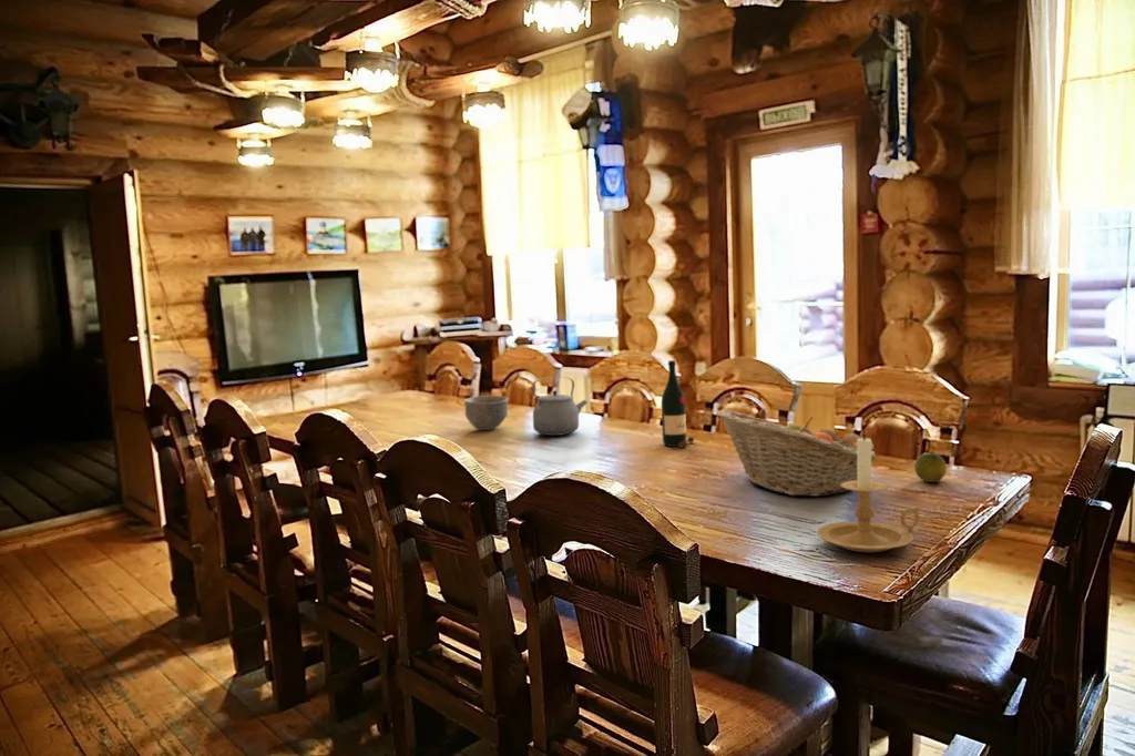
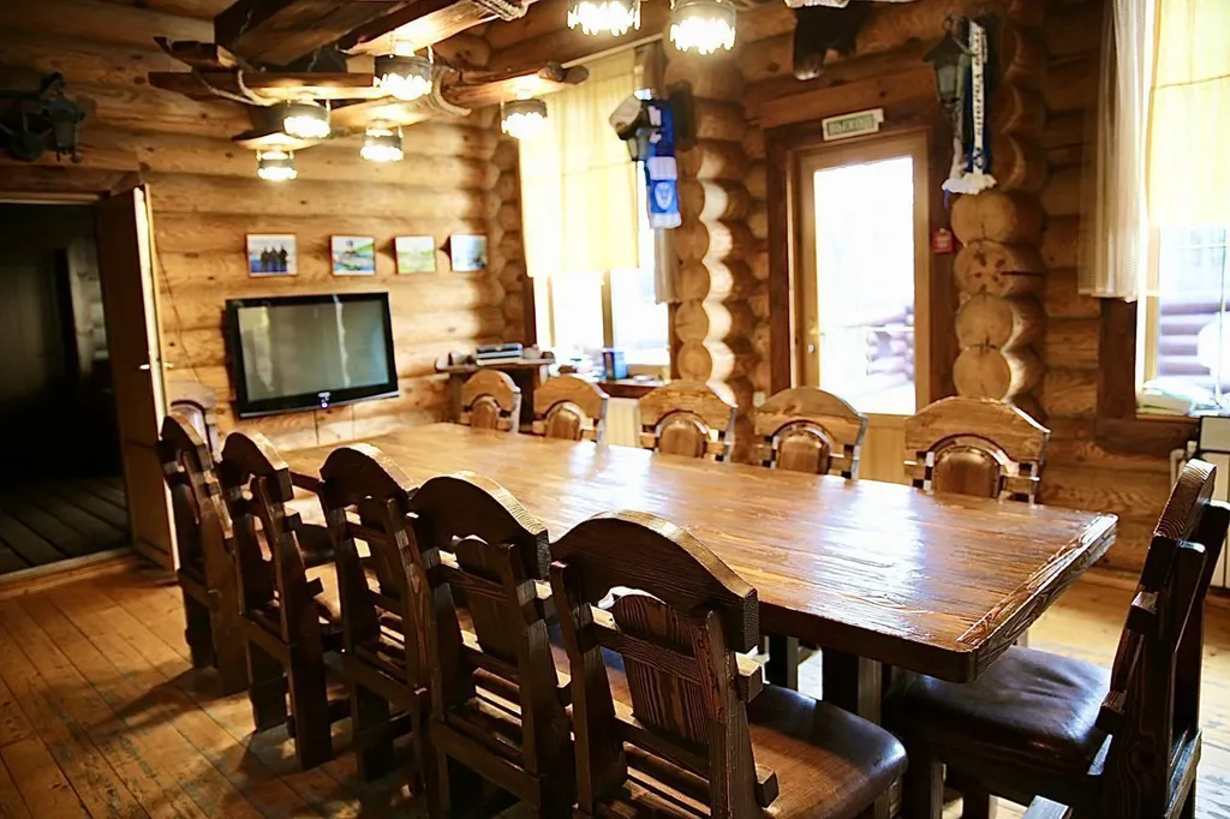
- tea kettle (561, 403)
- candle holder (865, 490)
- fruit basket (793, 446)
- wine bottle (679, 402)
- fruit (930, 467)
- bowl (487, 413)
